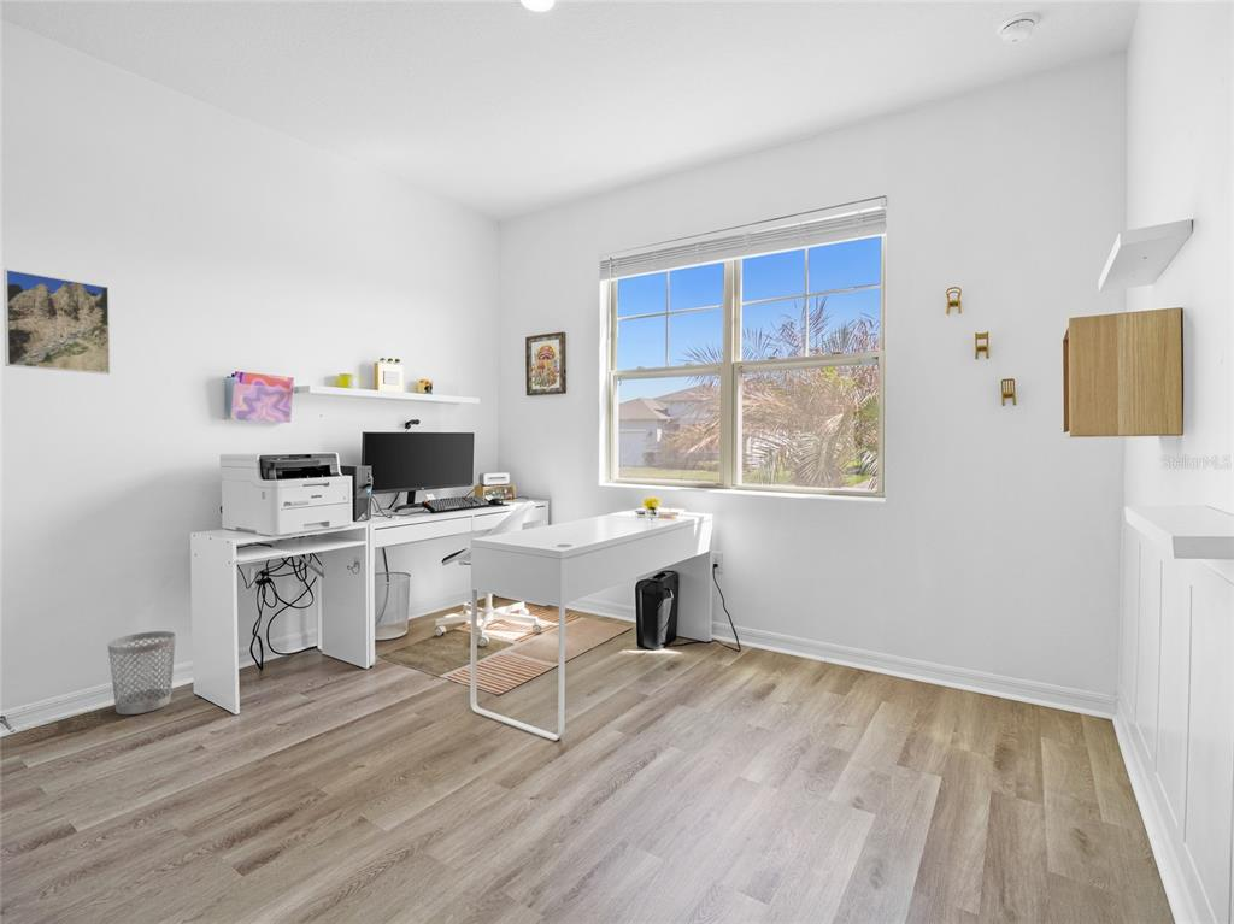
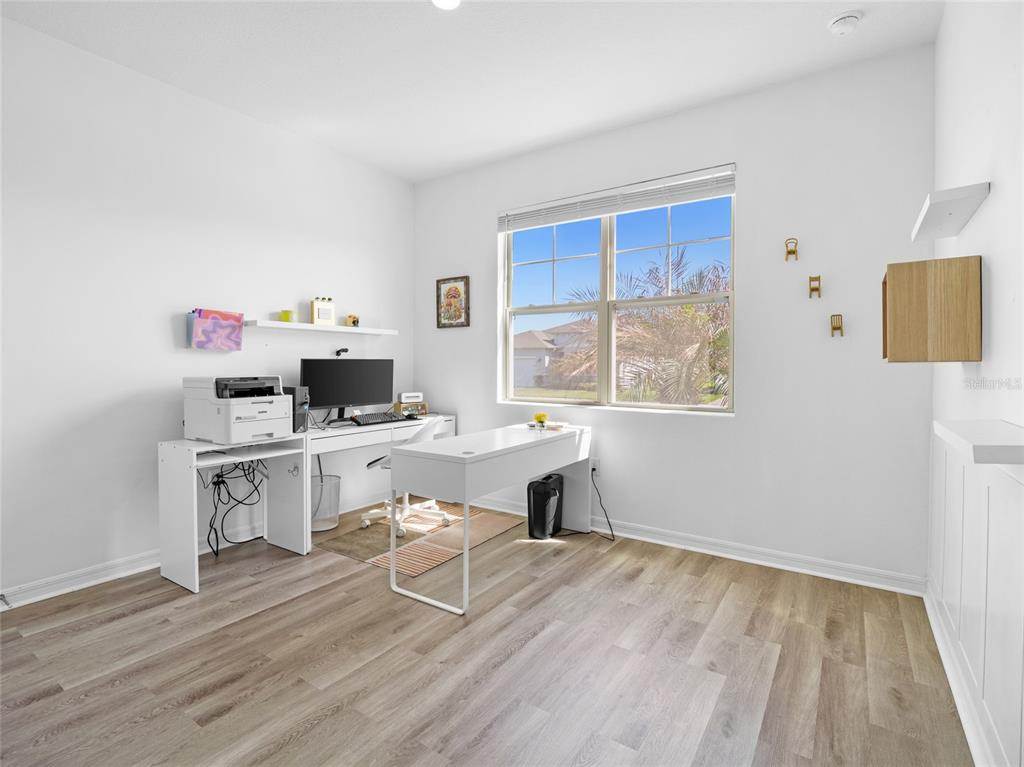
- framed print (59, 324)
- wastebasket (142, 672)
